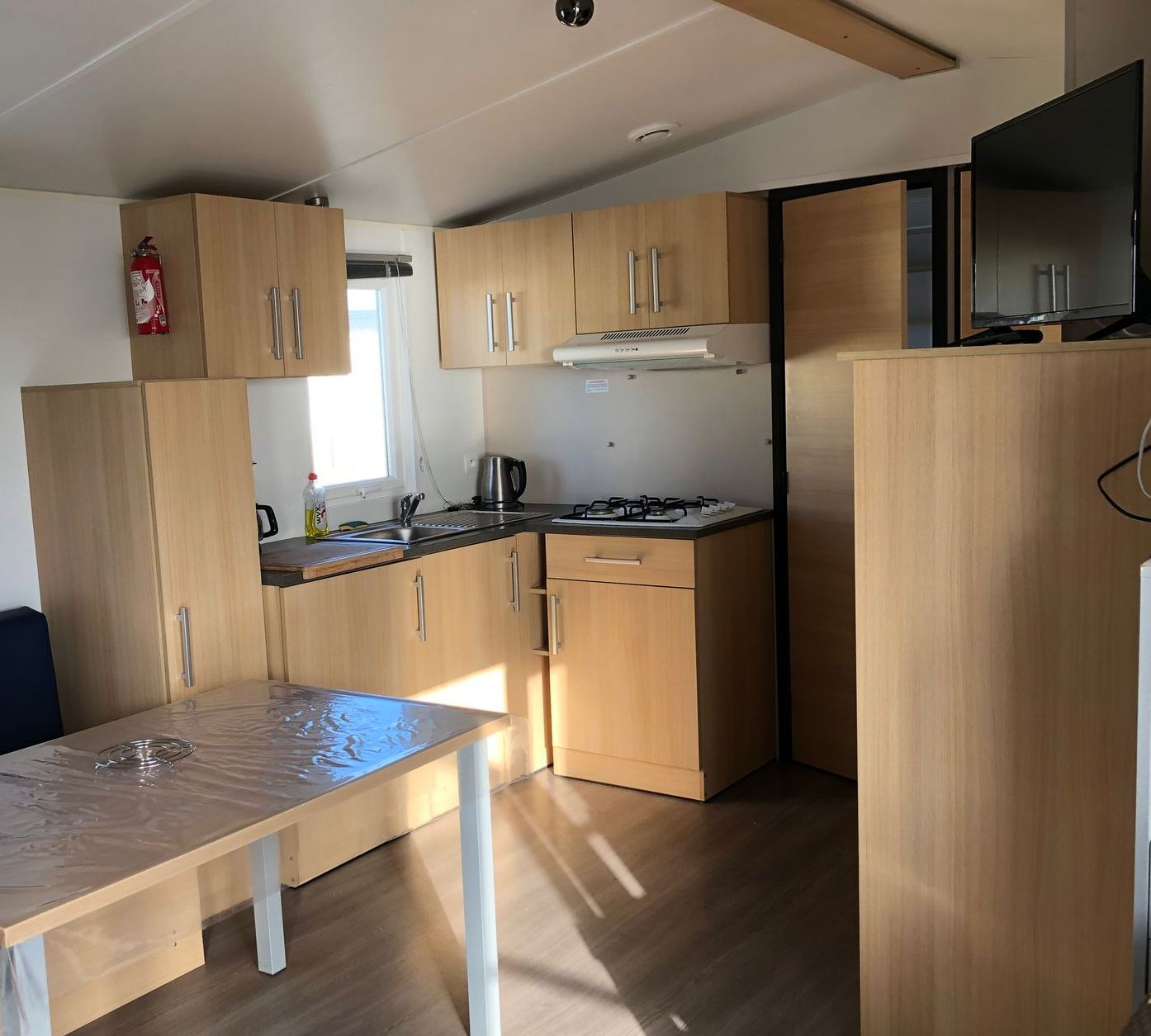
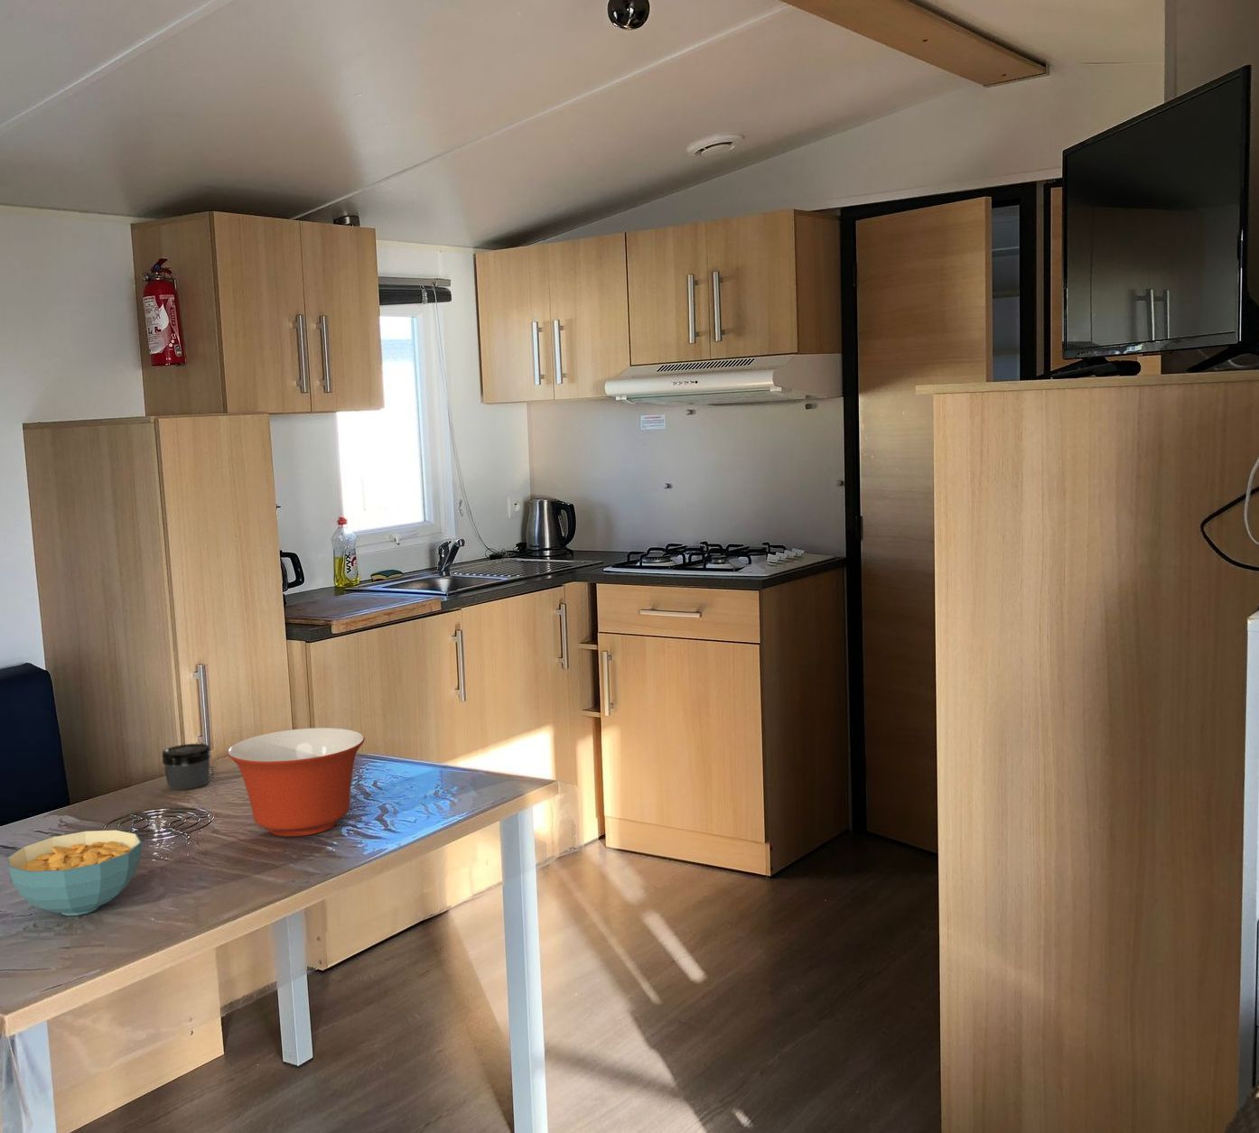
+ jar (187, 767)
+ mixing bowl (299, 784)
+ cereal bowl (78, 878)
